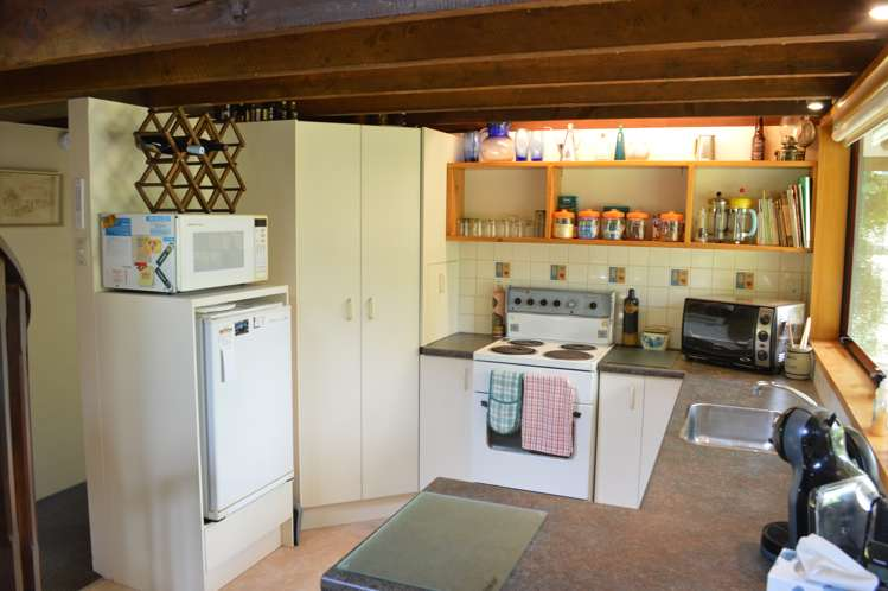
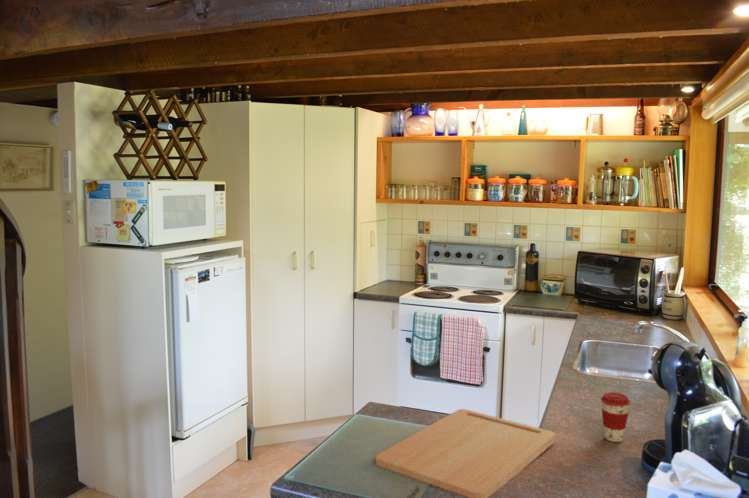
+ cutting board (469, 448)
+ coffee cup (614, 417)
